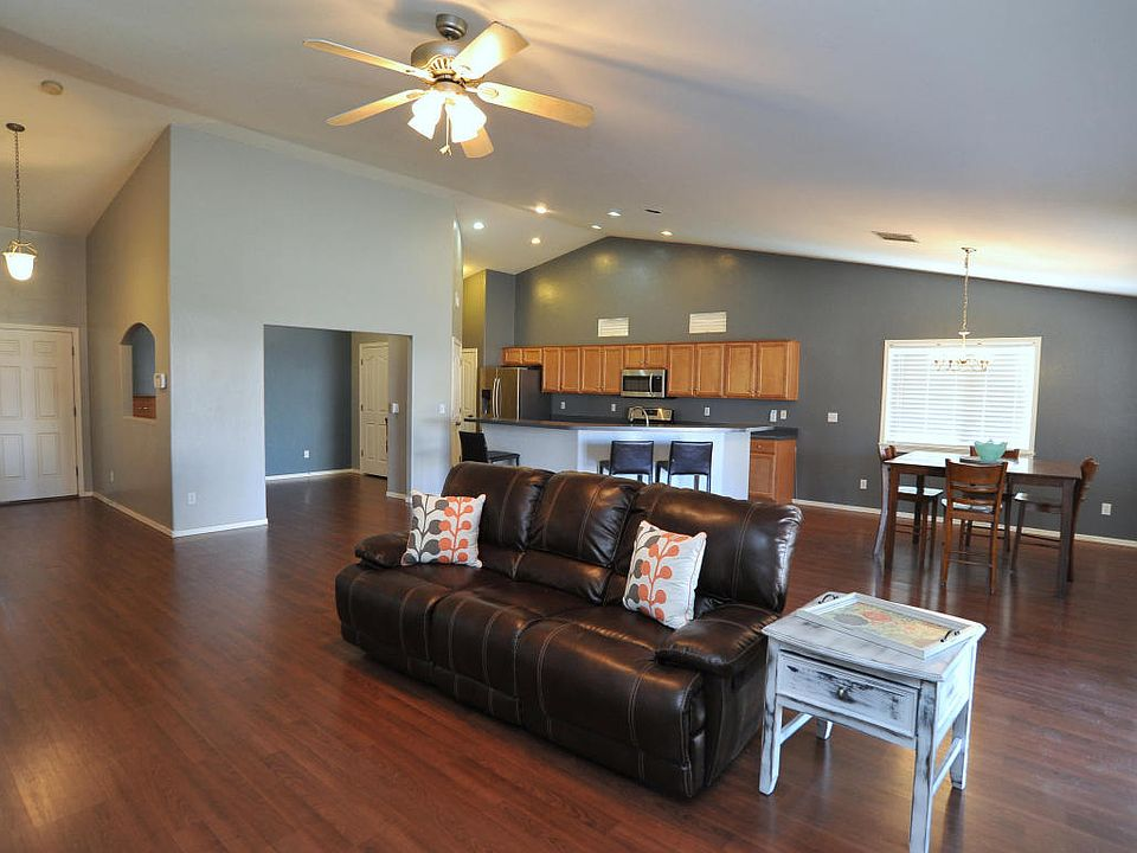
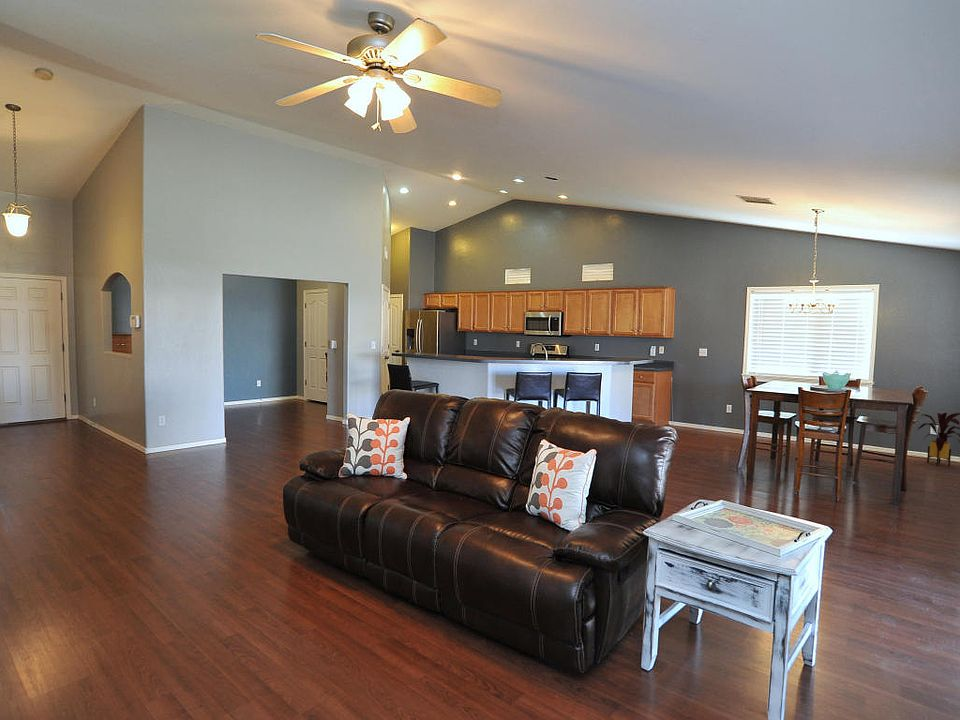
+ house plant (938, 437)
